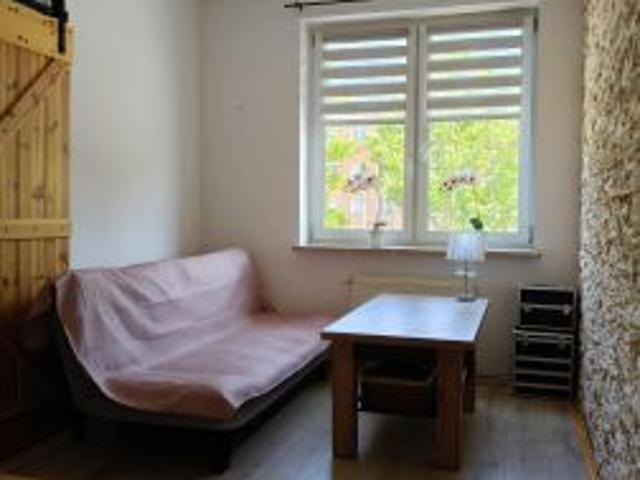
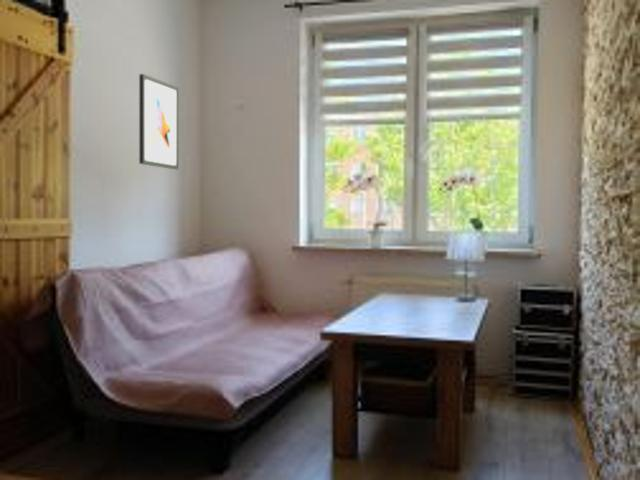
+ wall art (160, 124)
